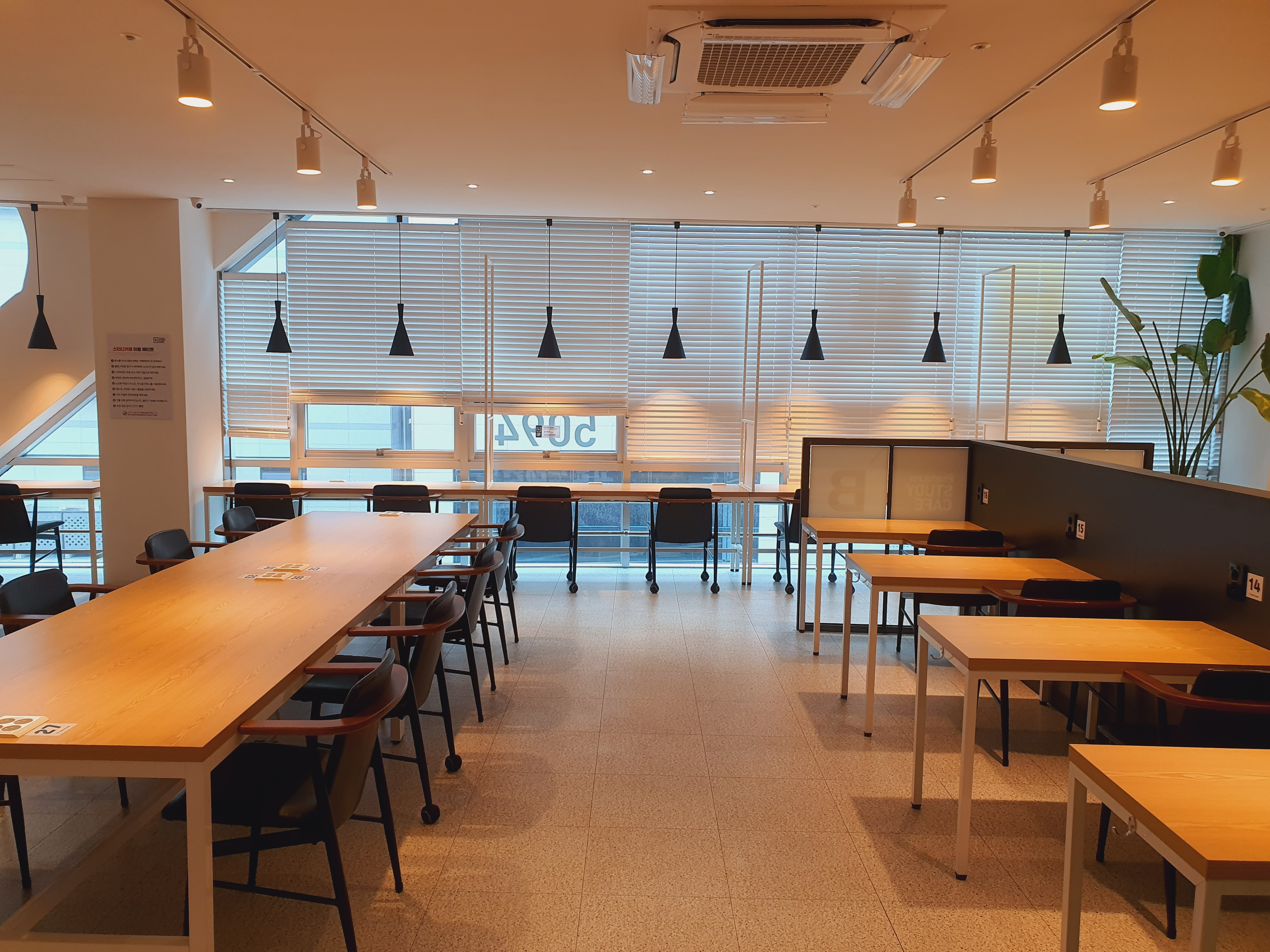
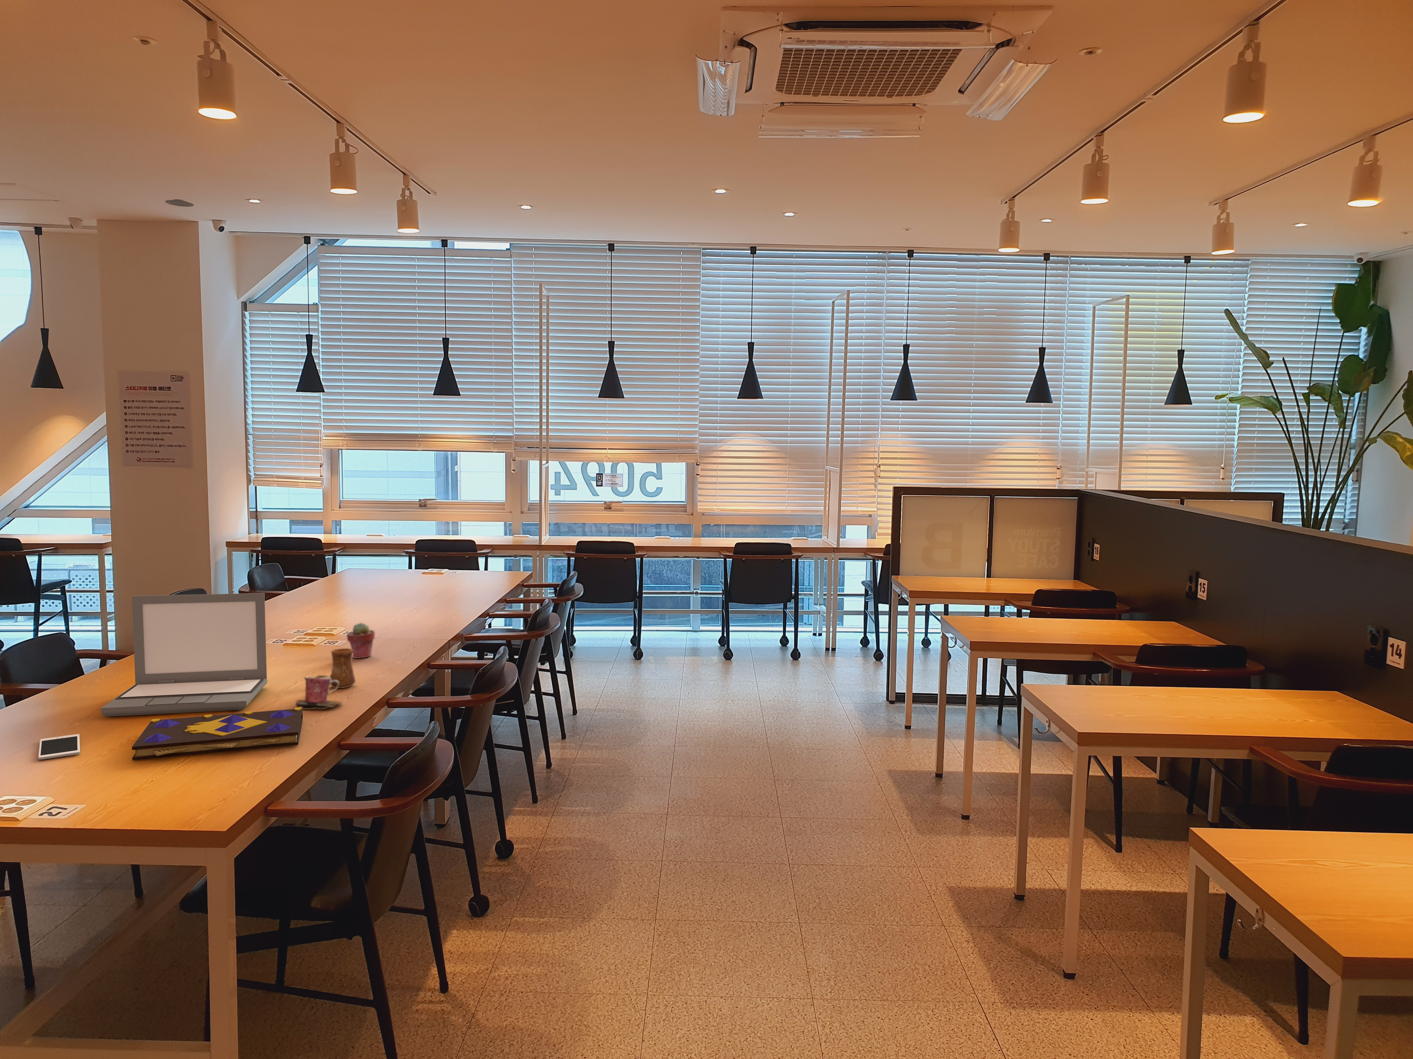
+ recessed light (179, 201)
+ book (223, 730)
+ mug (320, 690)
+ laptop (188, 651)
+ cup (342, 667)
+ cell phone (60, 746)
+ potted succulent (360, 640)
